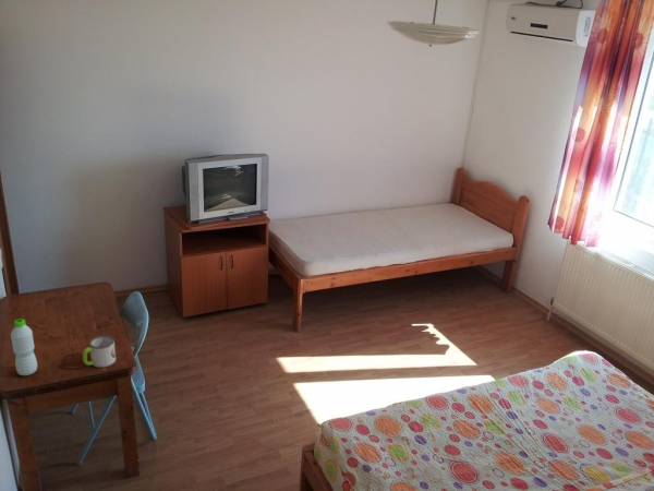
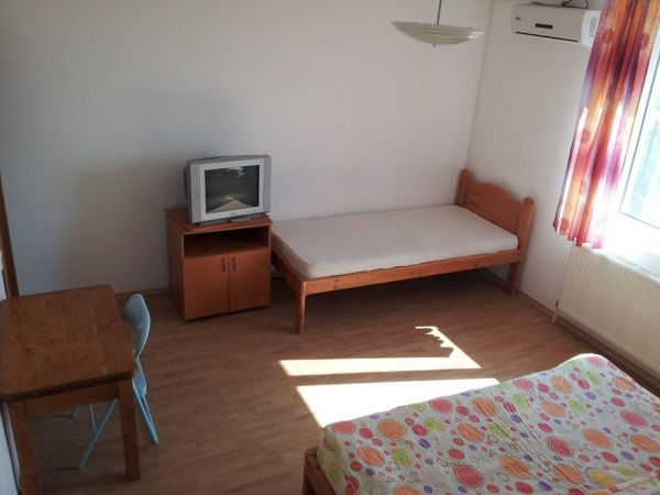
- water bottle (23, 347)
- mug (98, 352)
